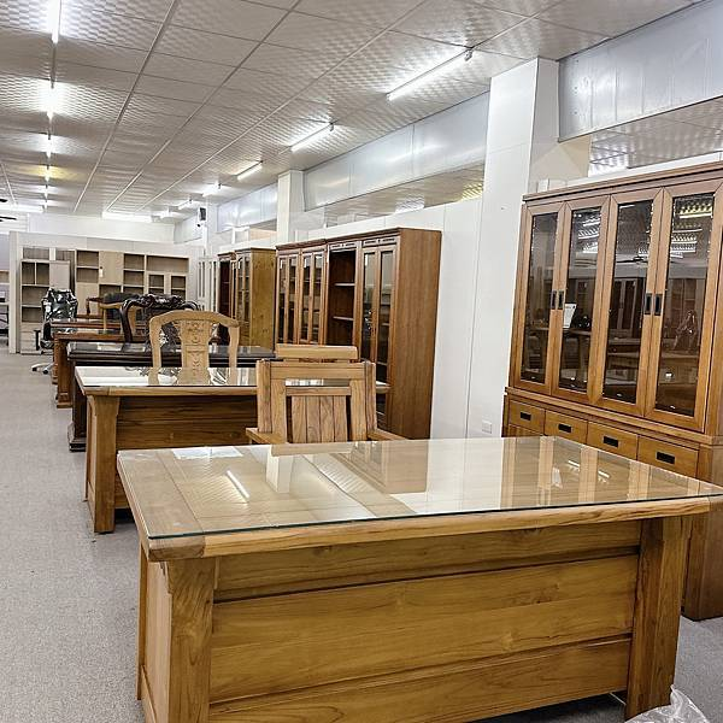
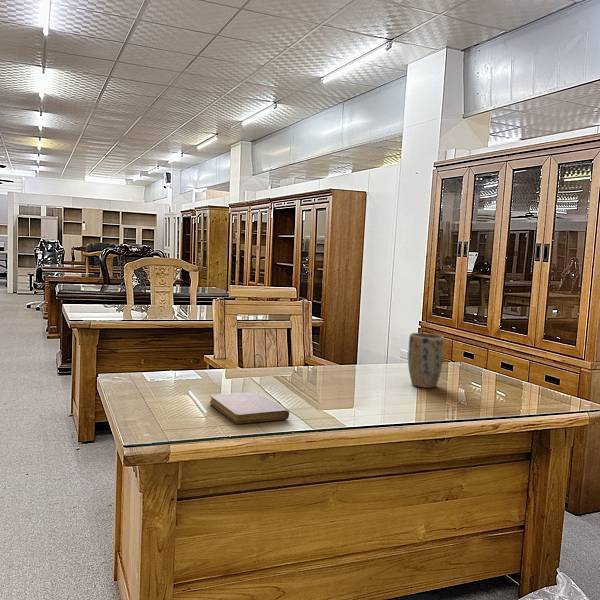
+ plant pot (425, 360)
+ notebook (247, 406)
